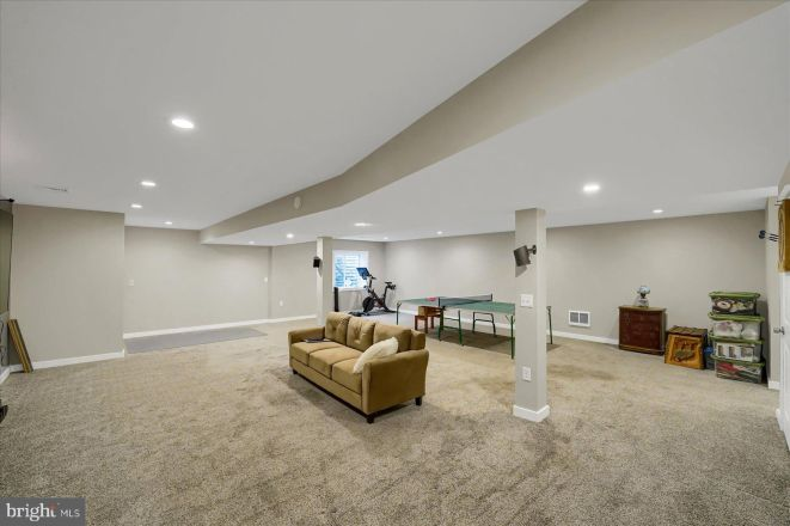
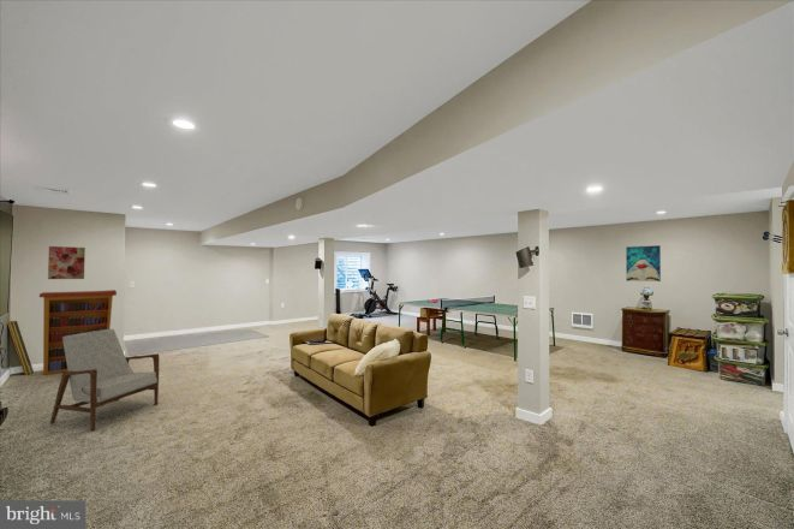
+ wall art (66, 262)
+ armchair (108, 373)
+ wall art (643, 263)
+ bookcase (79, 329)
